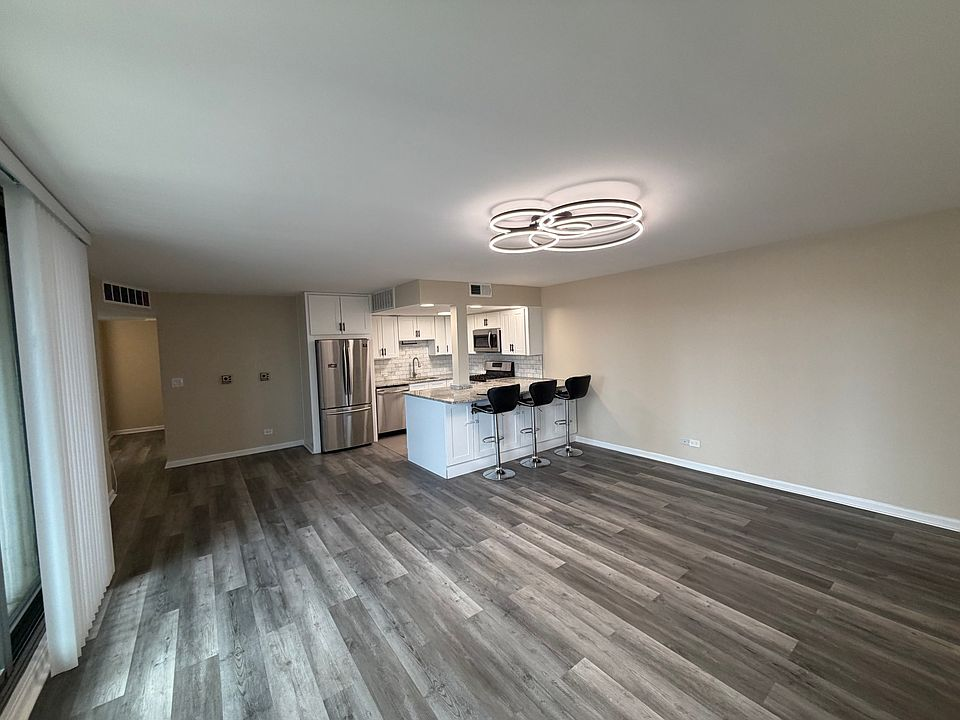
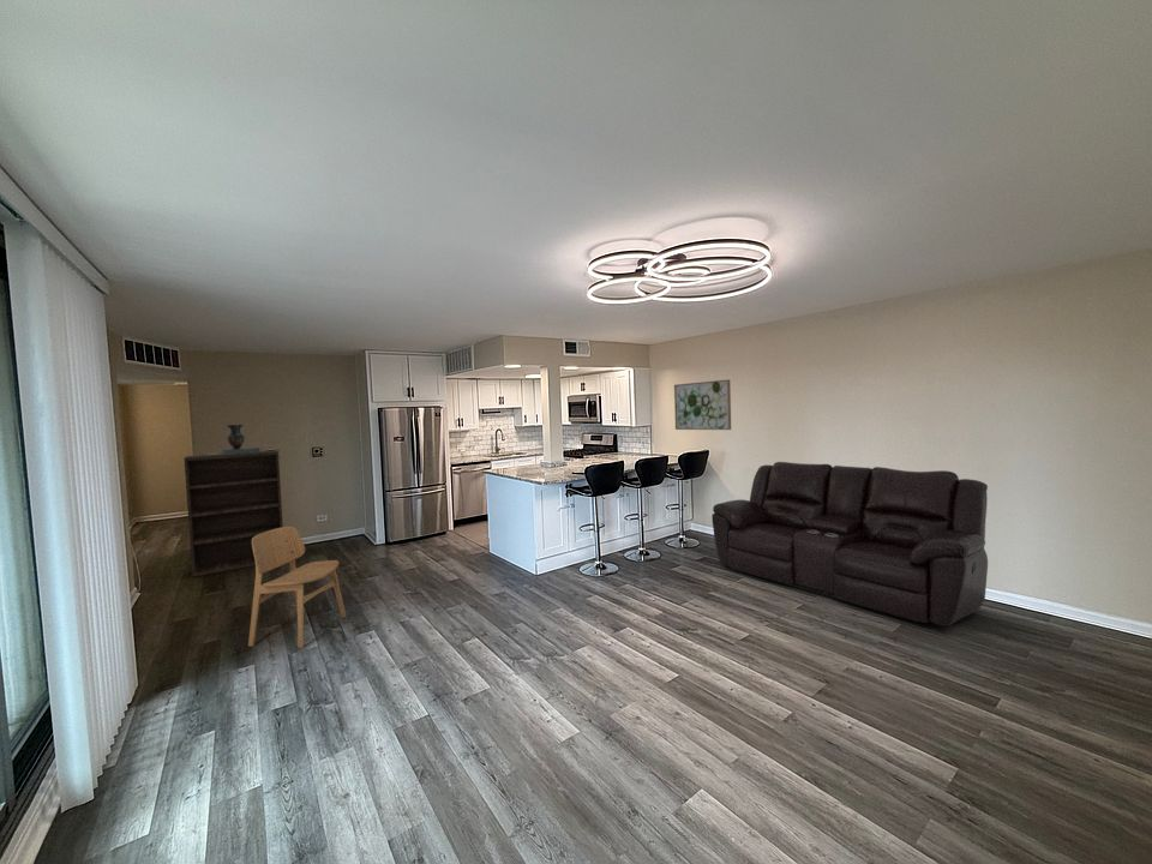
+ sofa (834, 524)
+ dining chair (296, 581)
+ wall art (700, 406)
+ decorative urn (240, 438)
+ bookshelf (236, 509)
